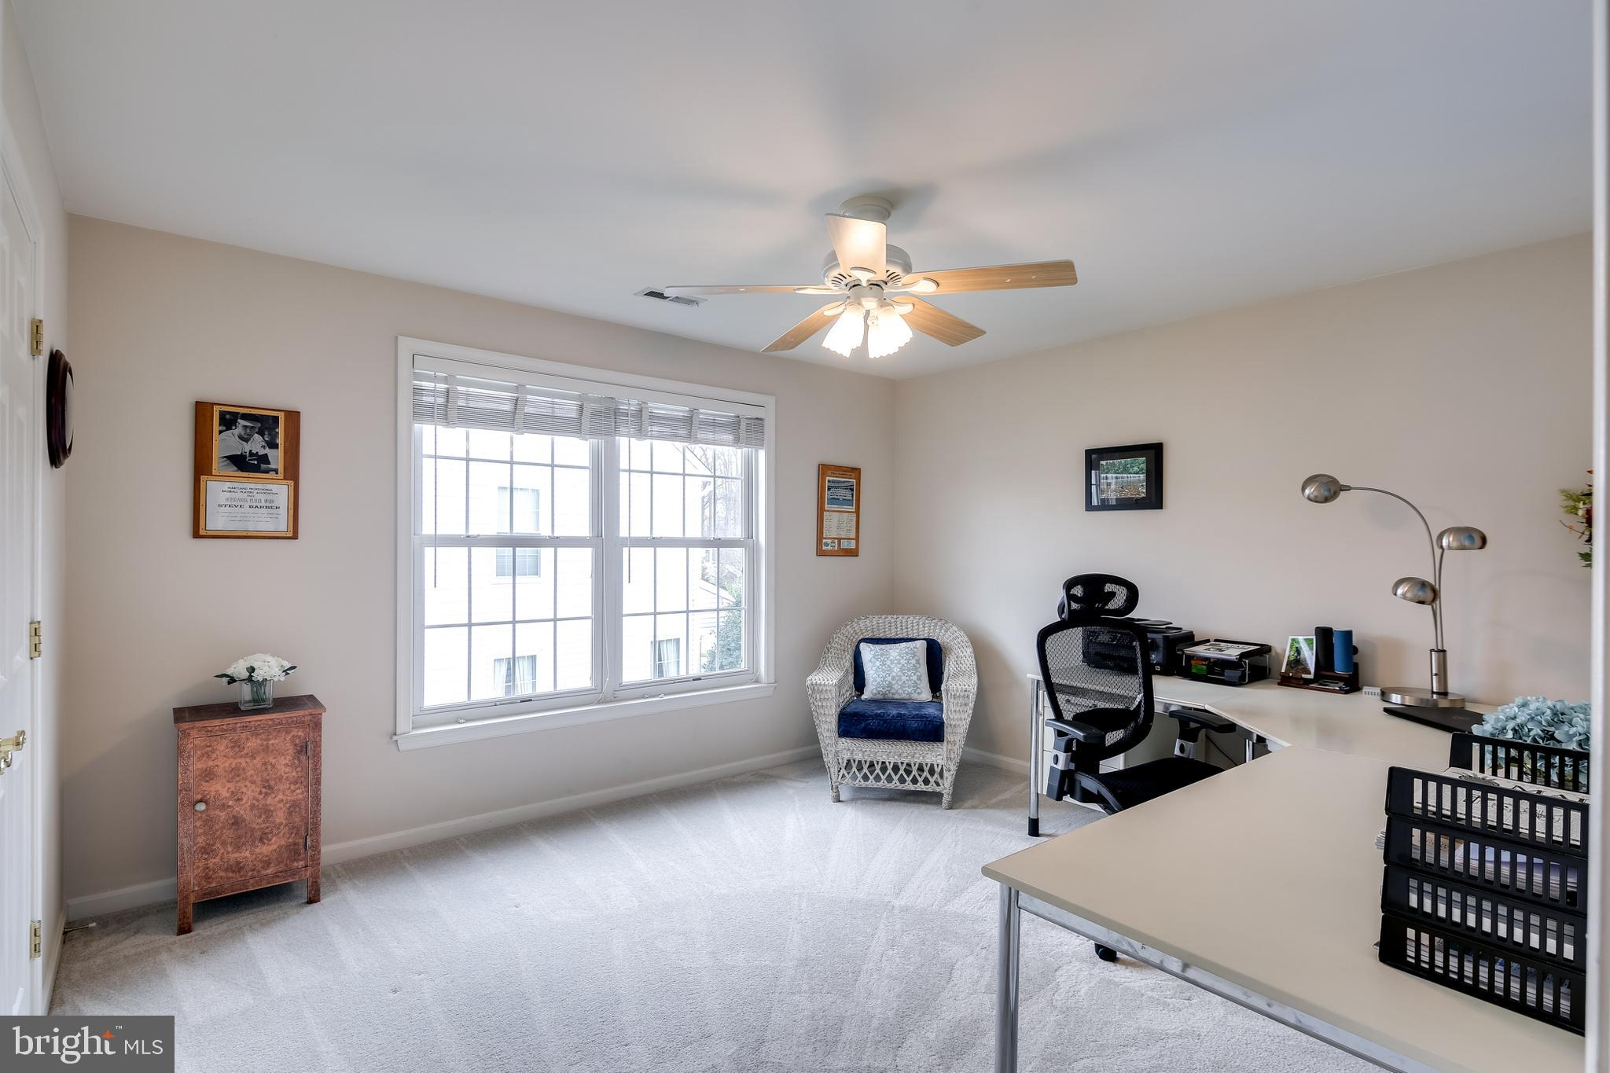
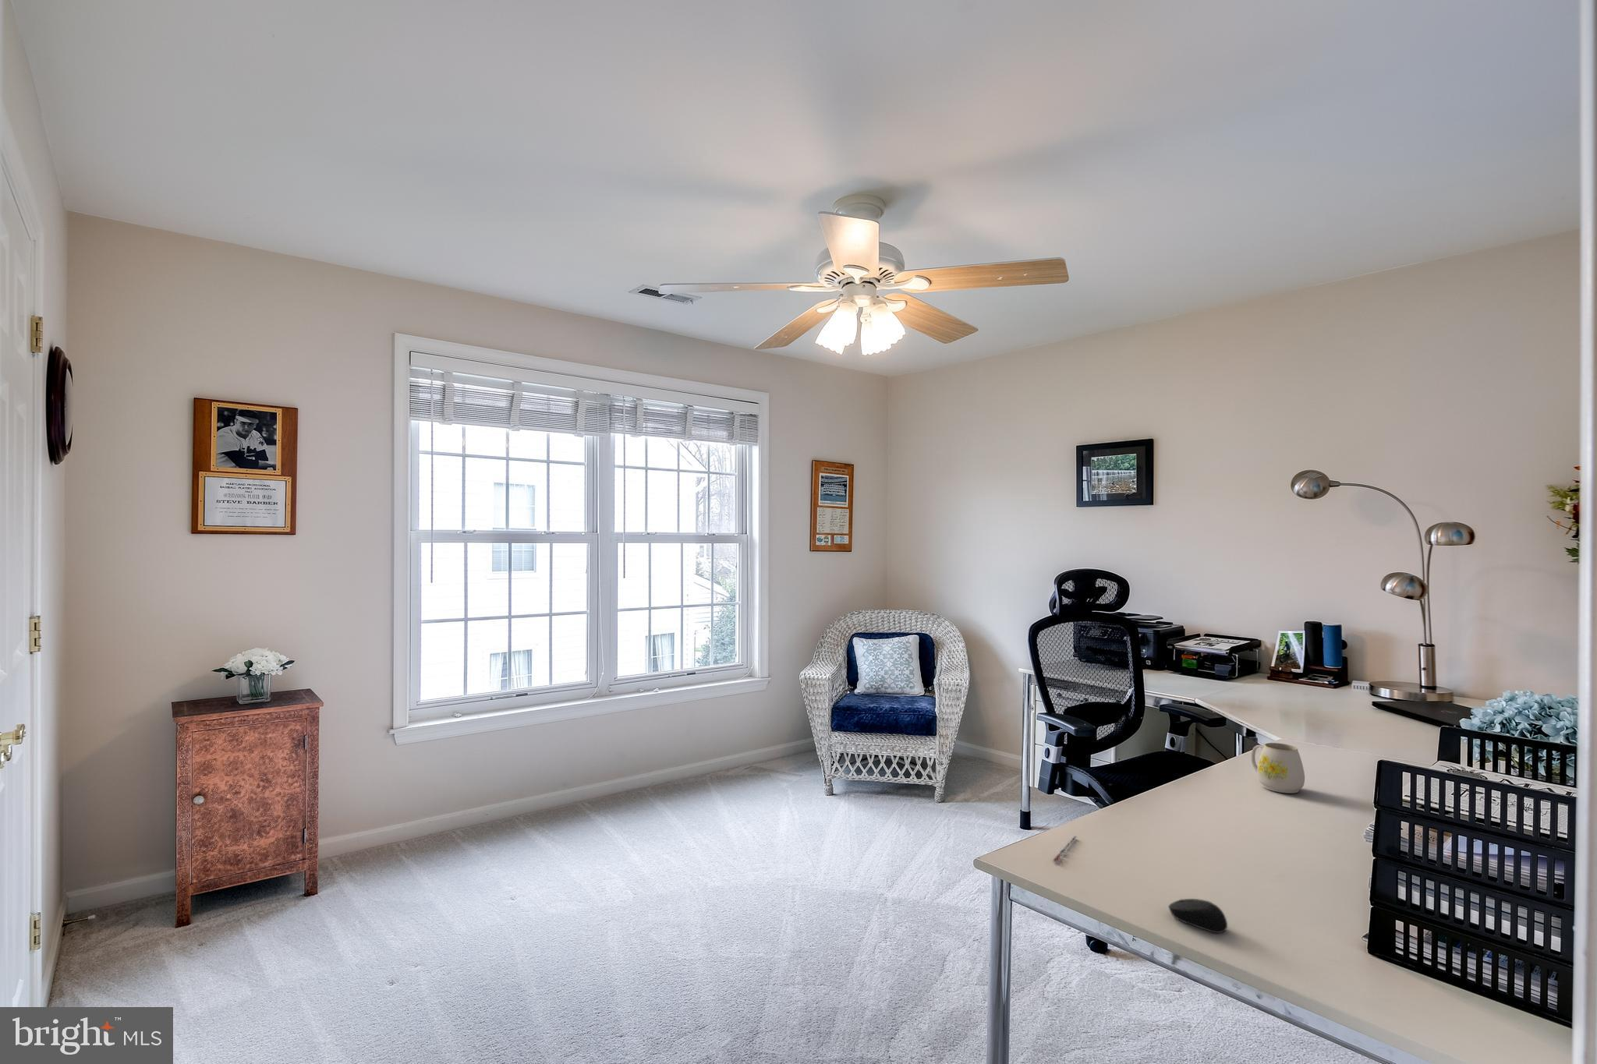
+ pen (1065, 848)
+ computer mouse (1197, 911)
+ mug (1275, 766)
